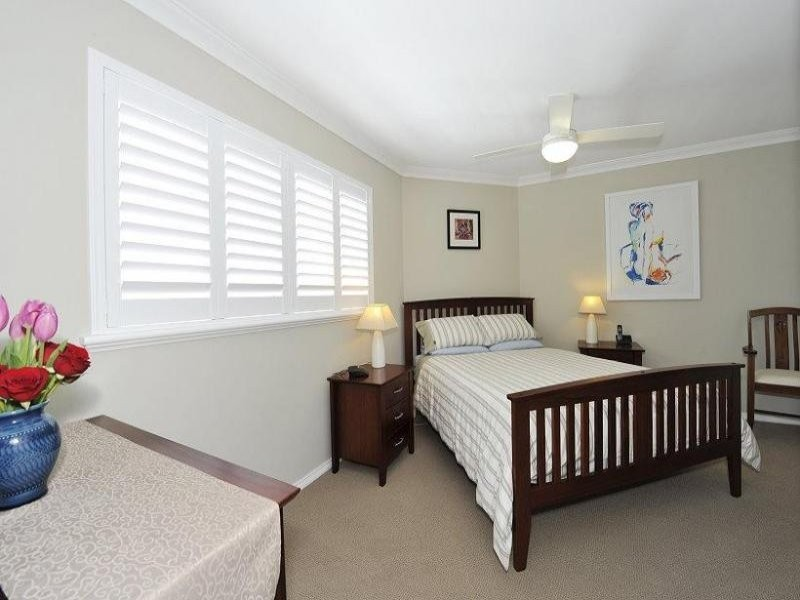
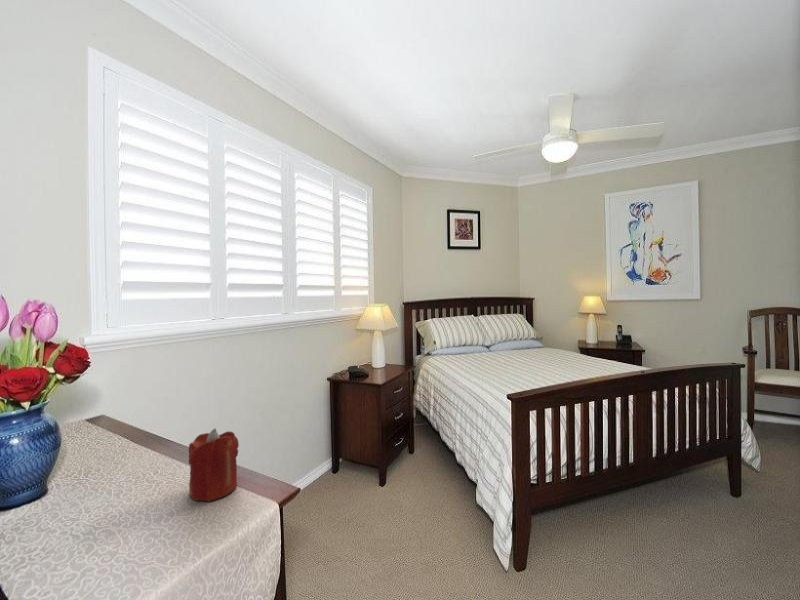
+ candle (213, 459)
